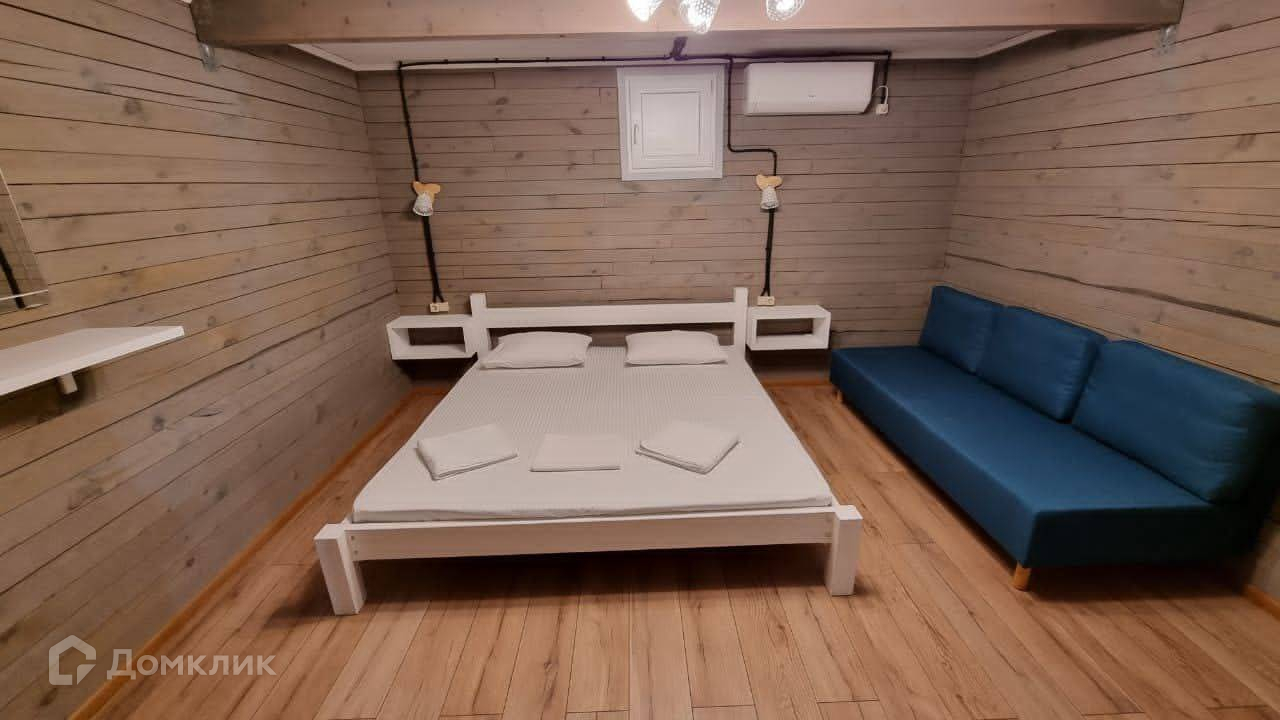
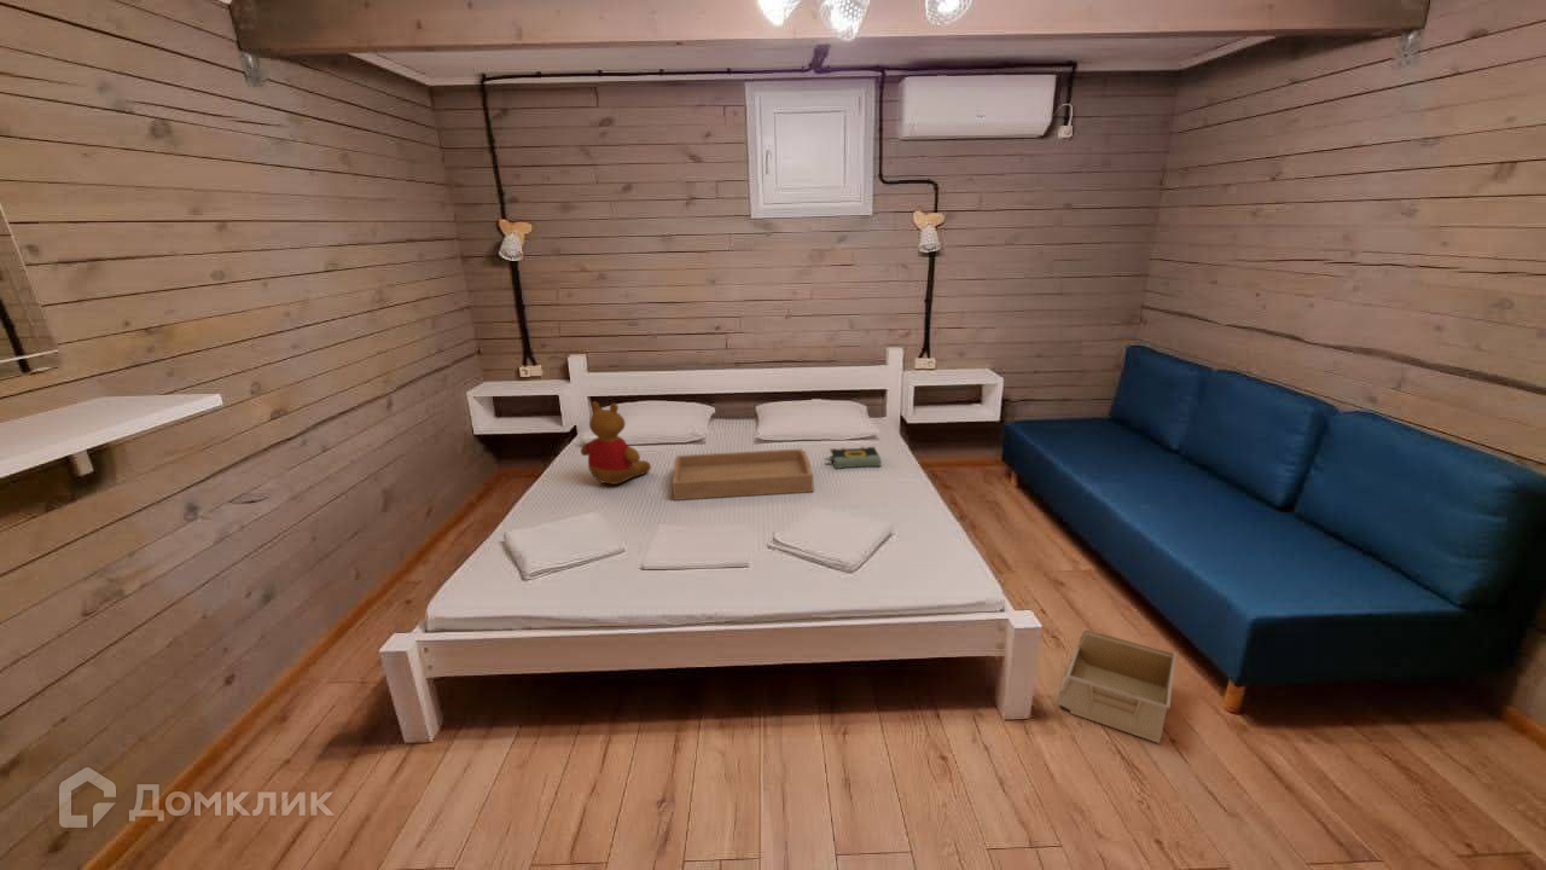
+ book (850, 457)
+ teddy bear (616, 439)
+ serving tray (742, 470)
+ storage bin (1116, 680)
